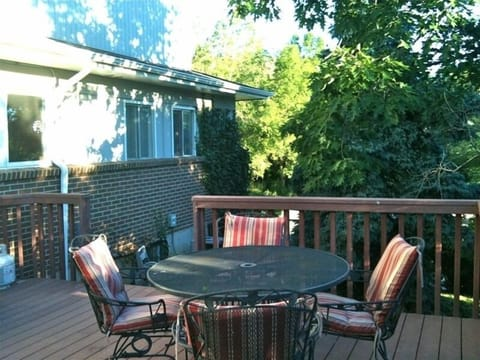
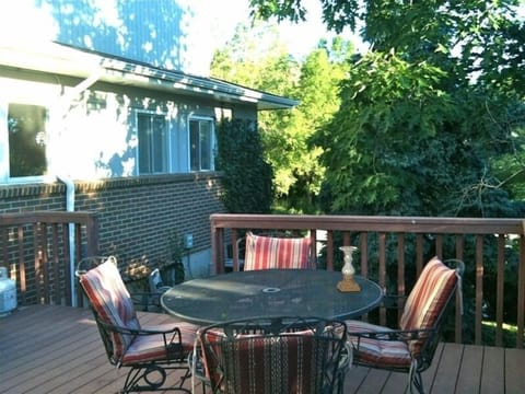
+ candle holder (348, 268)
